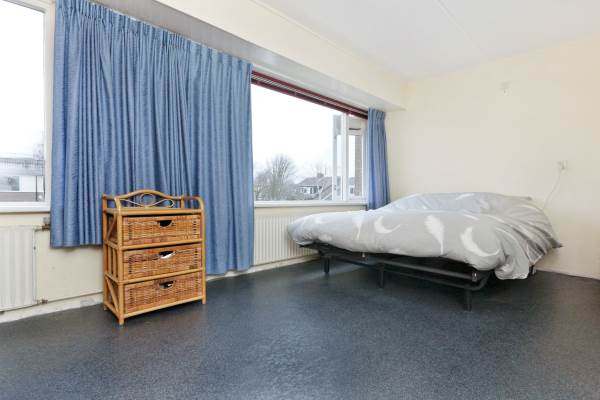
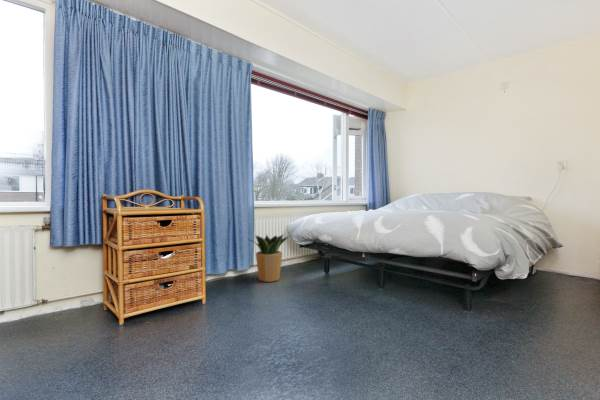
+ potted plant (271, 256)
